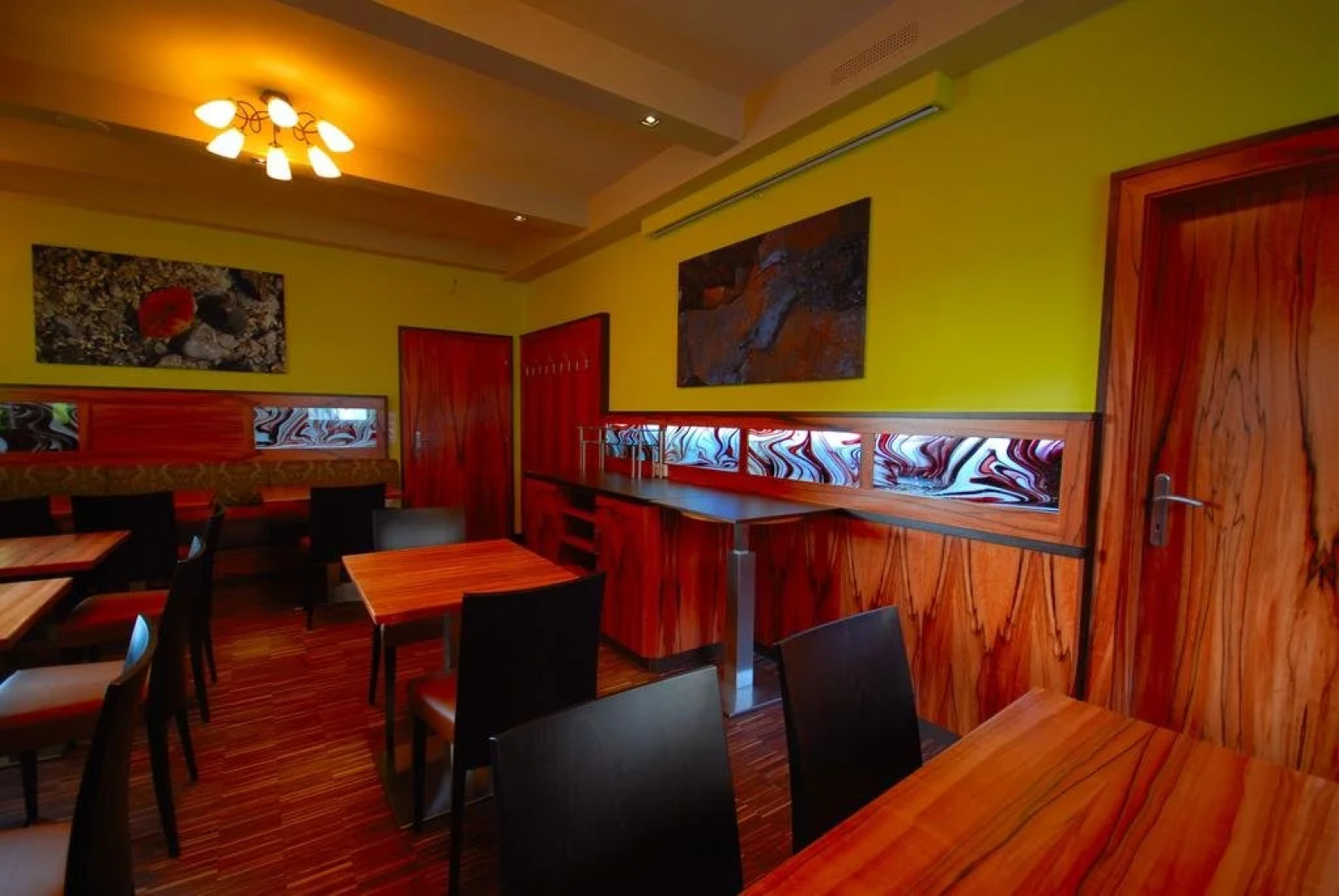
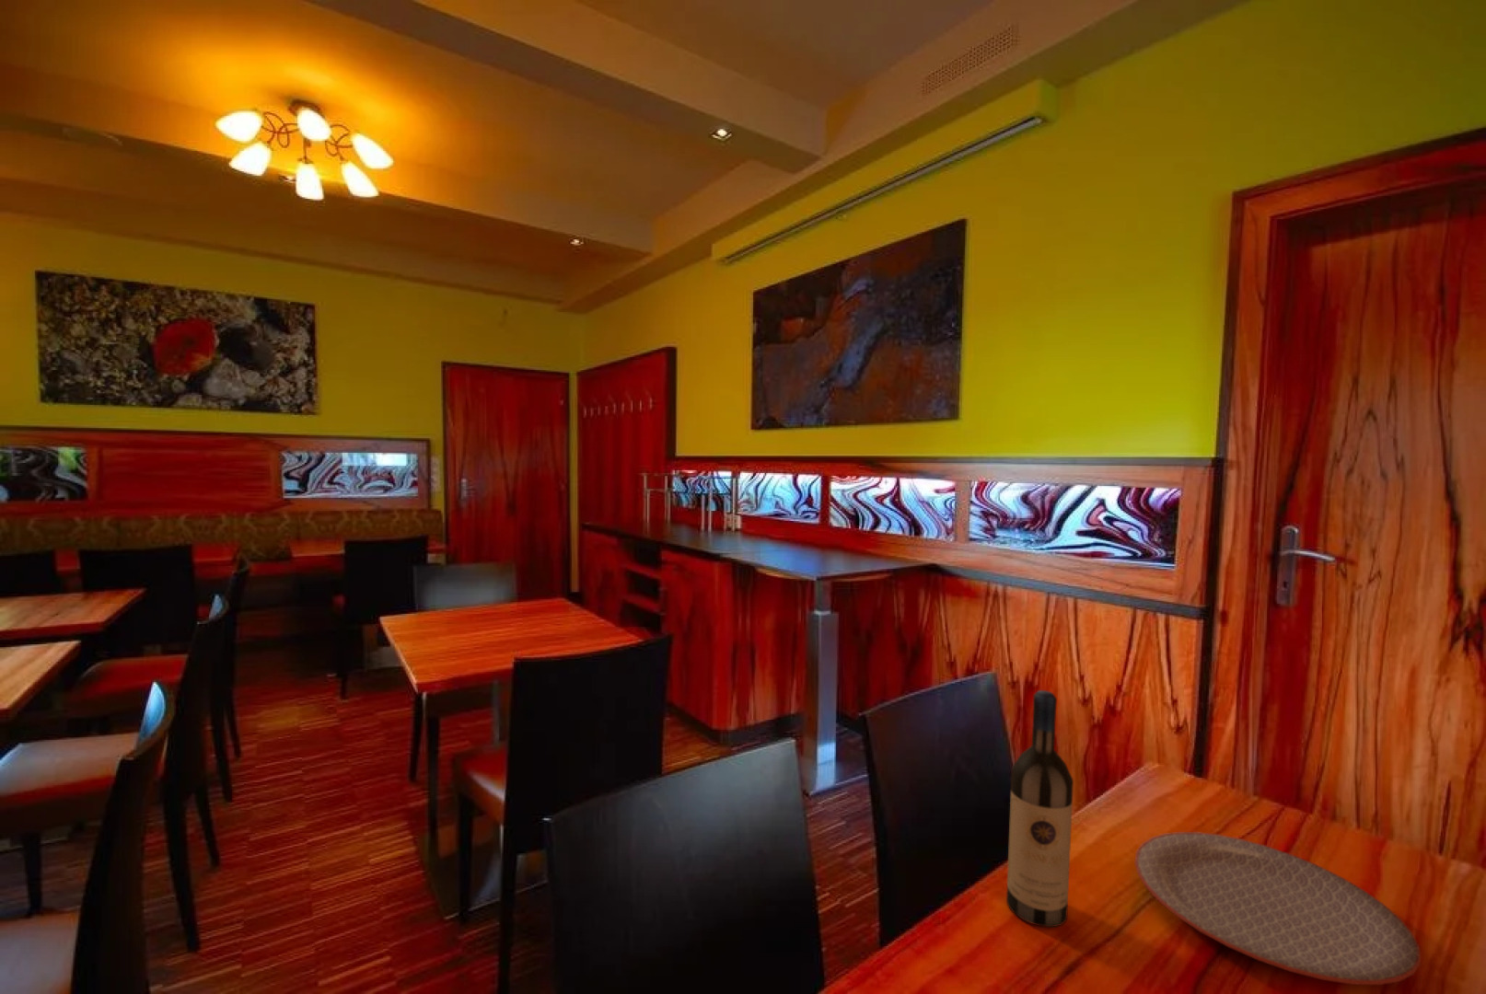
+ plate (1262, 902)
+ wine bottle (1040, 801)
